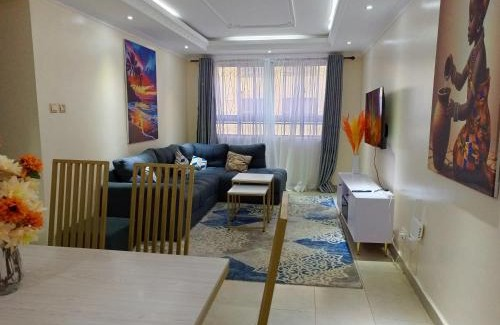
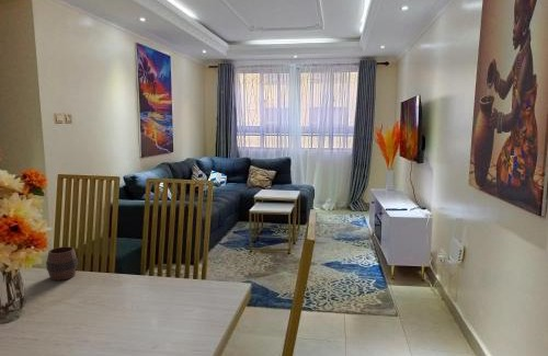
+ cup (61, 263)
